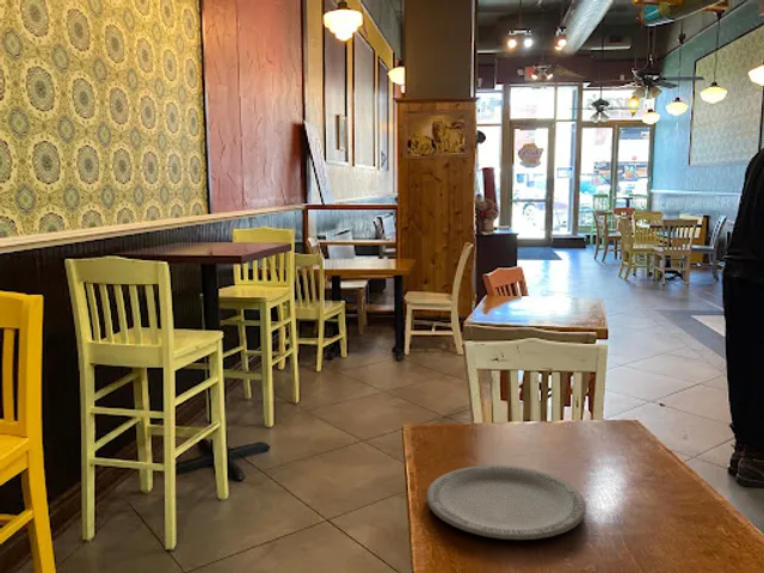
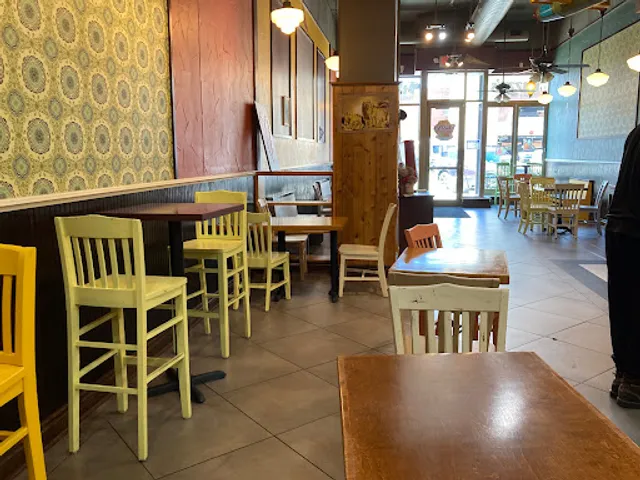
- plate (504, 500)
